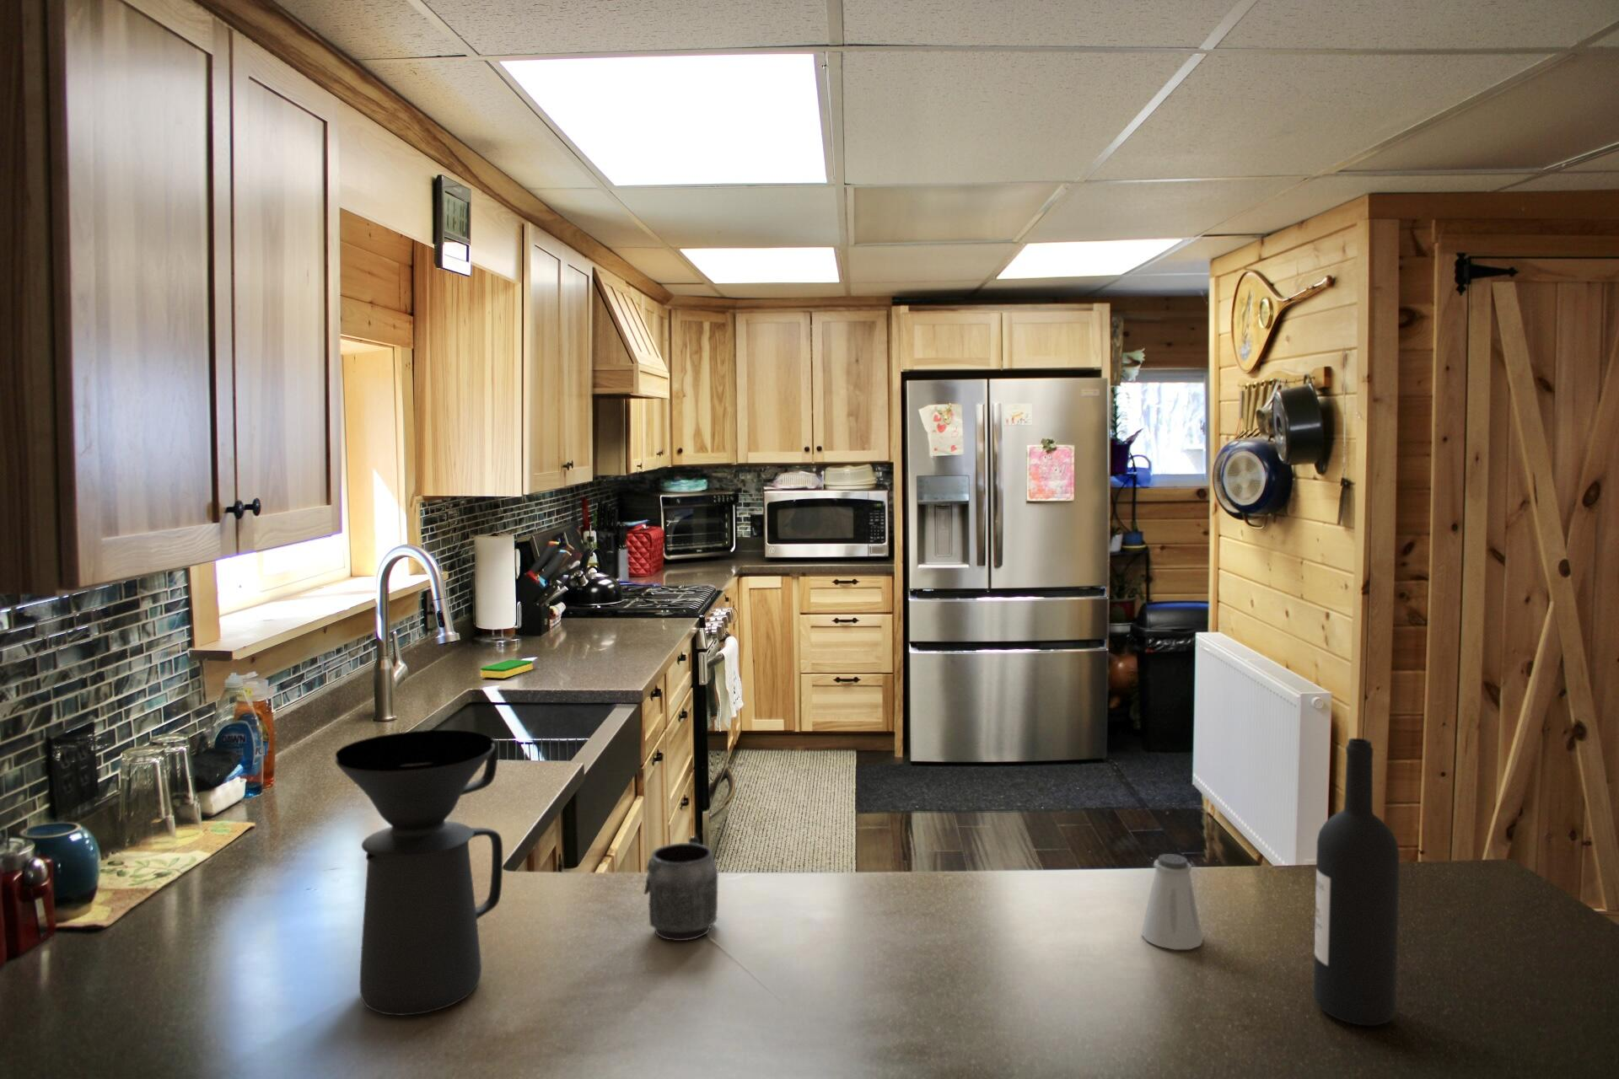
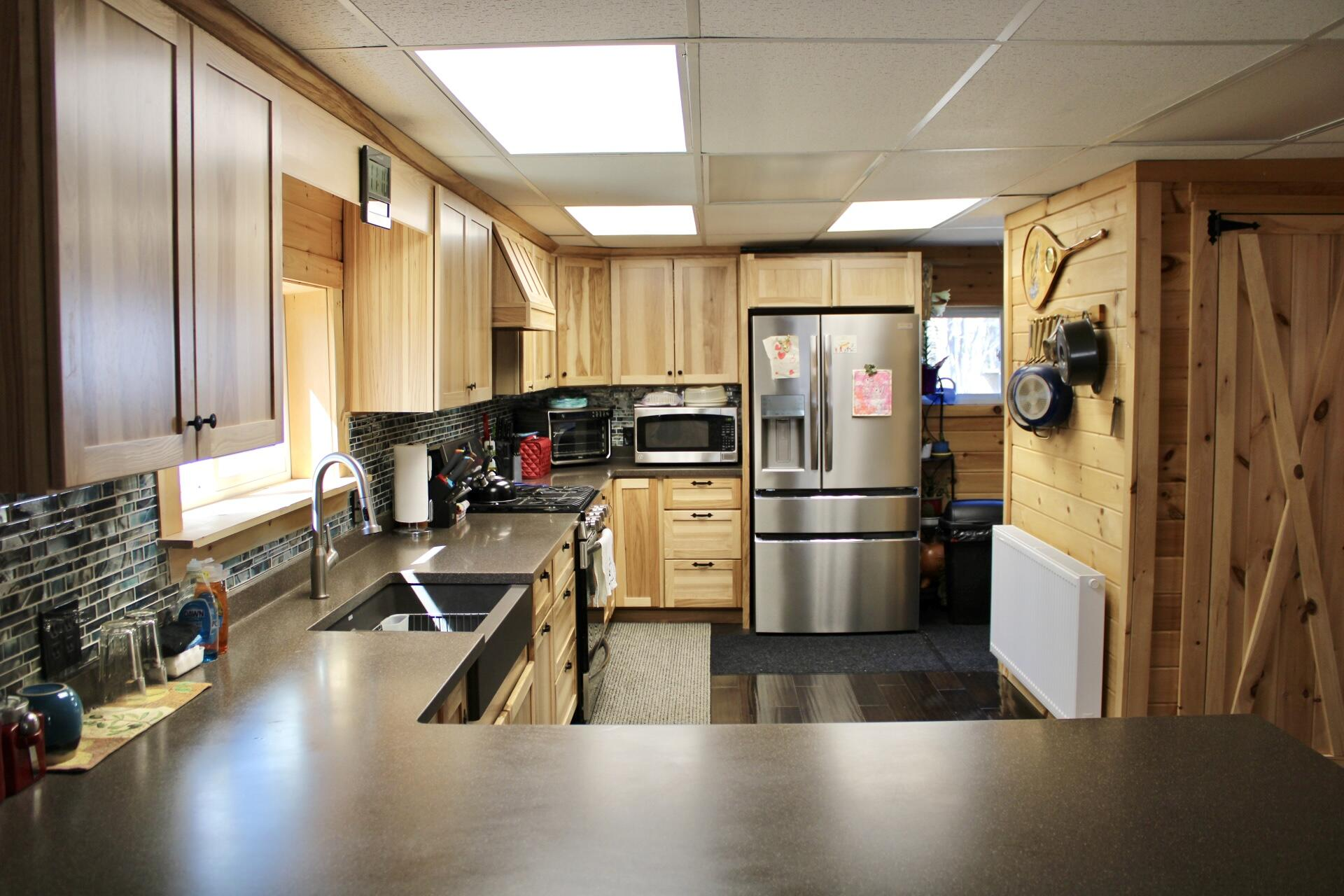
- wine bottle (1356, 877)
- saltshaker (1172, 898)
- coffee maker (419, 868)
- dish sponge (507, 668)
- mug (684, 885)
